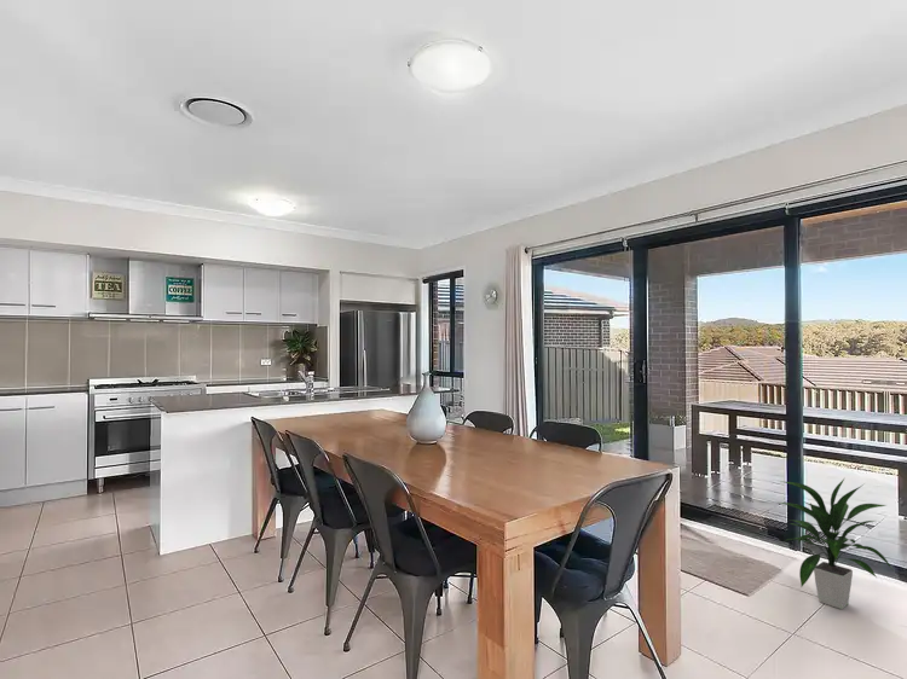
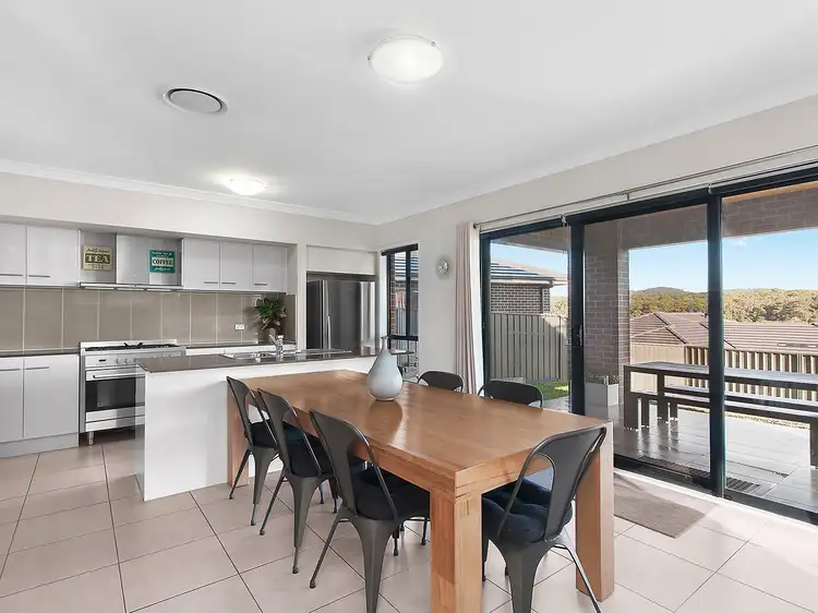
- indoor plant (827, 539)
